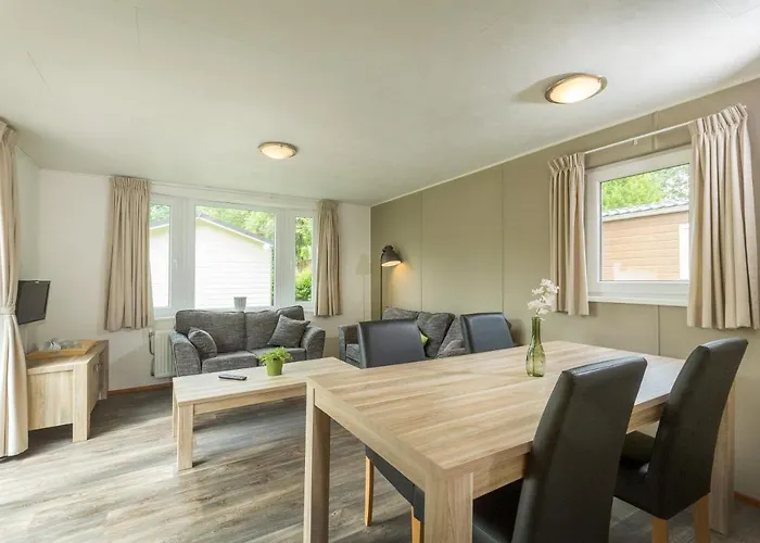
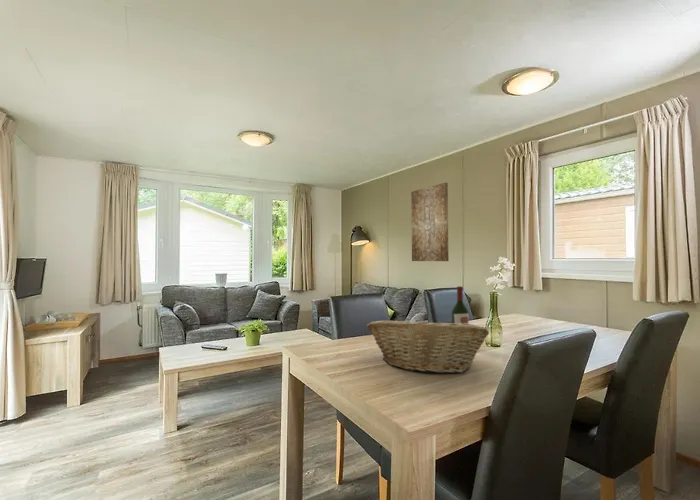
+ wall art (428, 224)
+ wine bottle (460, 316)
+ fruit basket (425, 339)
